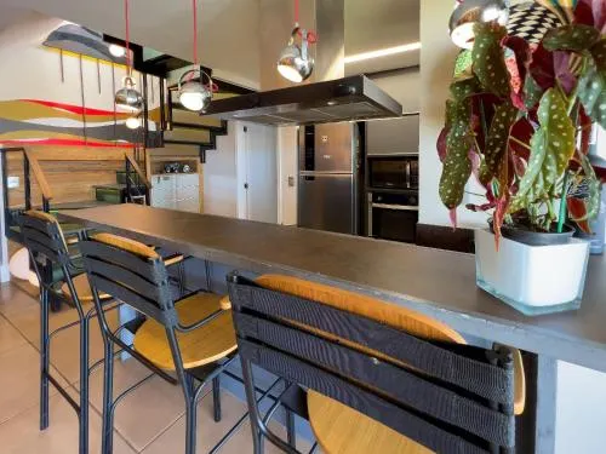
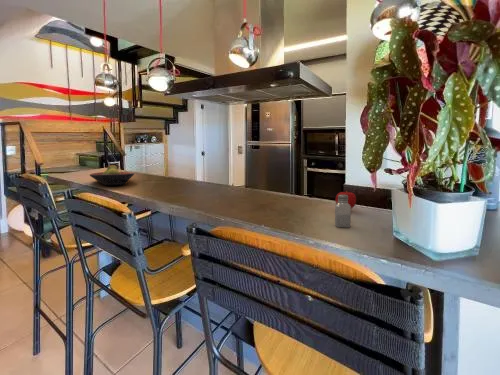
+ saltshaker (342, 210)
+ fruit bowl (112, 174)
+ apple (348, 200)
